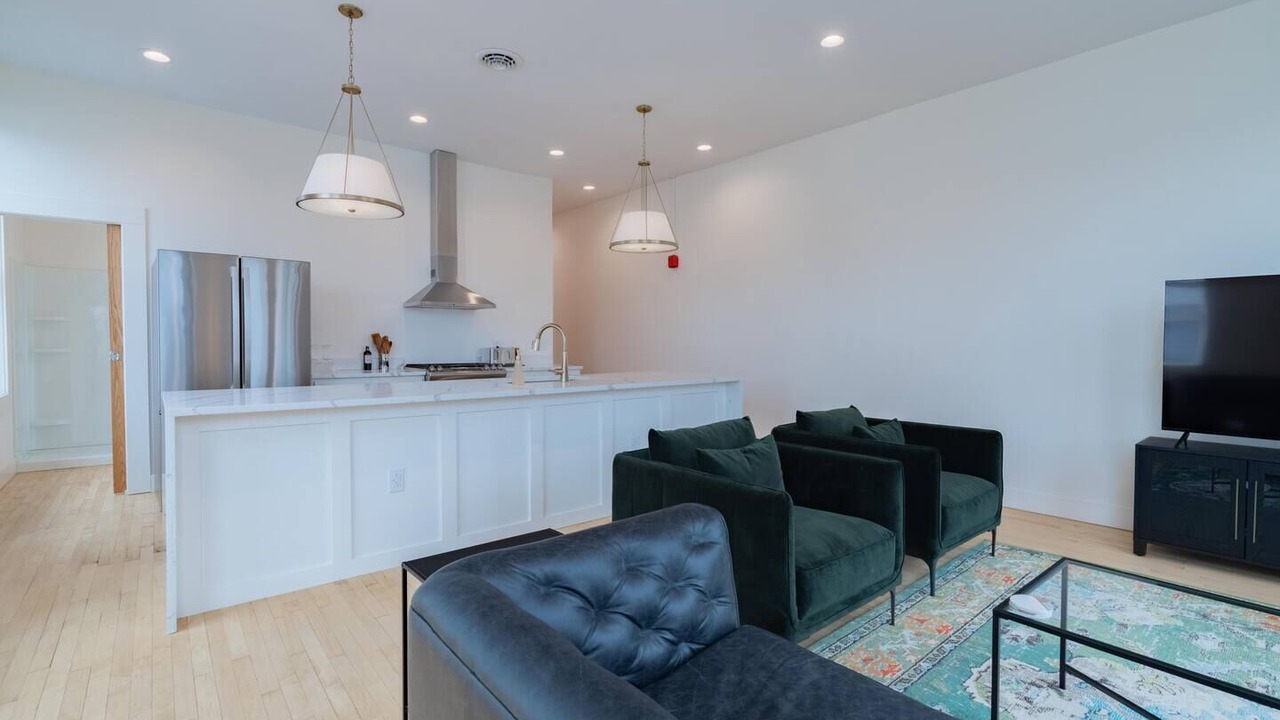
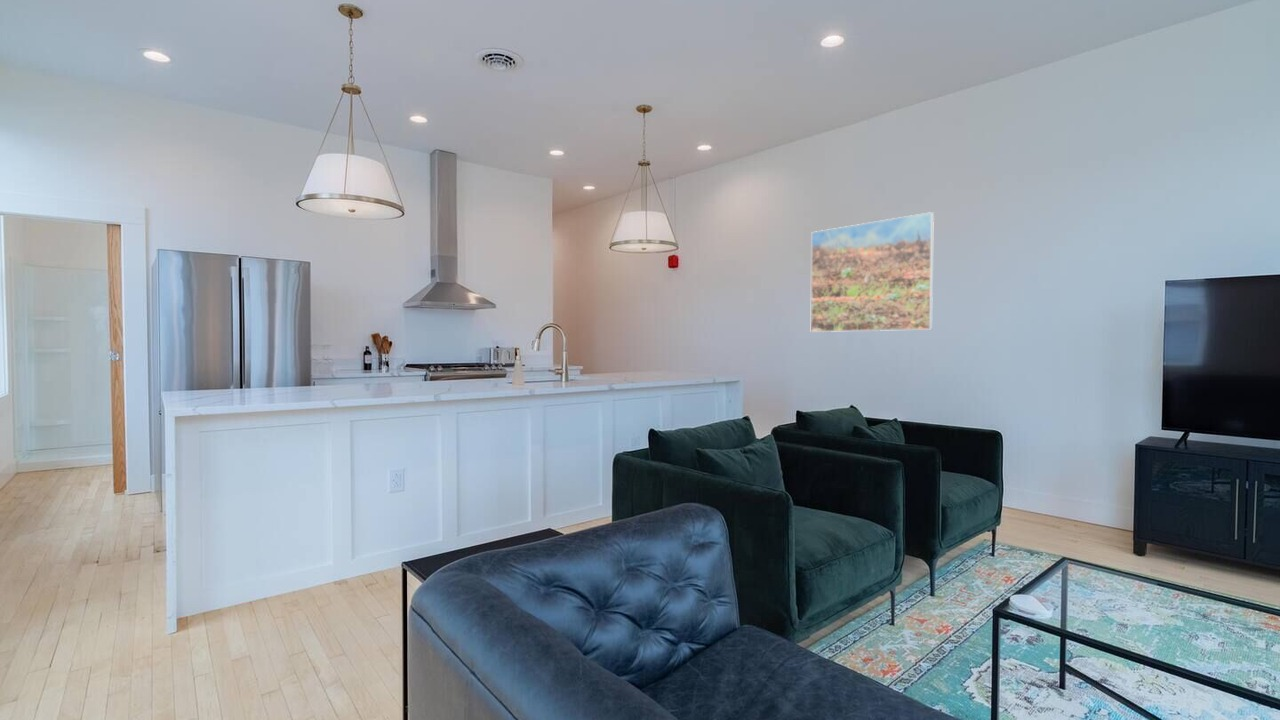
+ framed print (867, 277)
